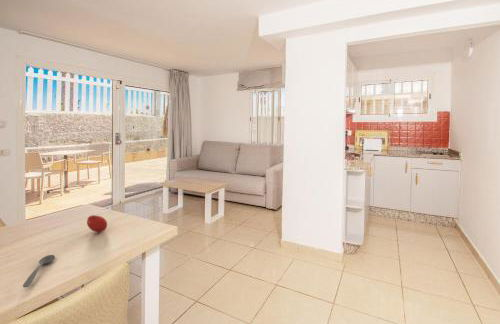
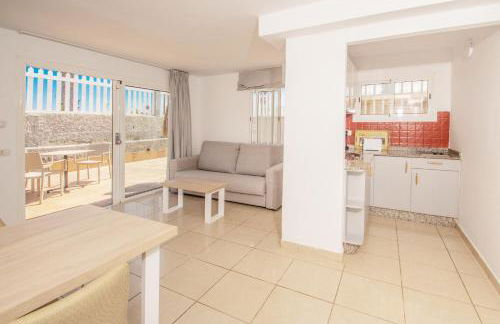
- soupspoon (38, 268)
- fruit (97, 223)
